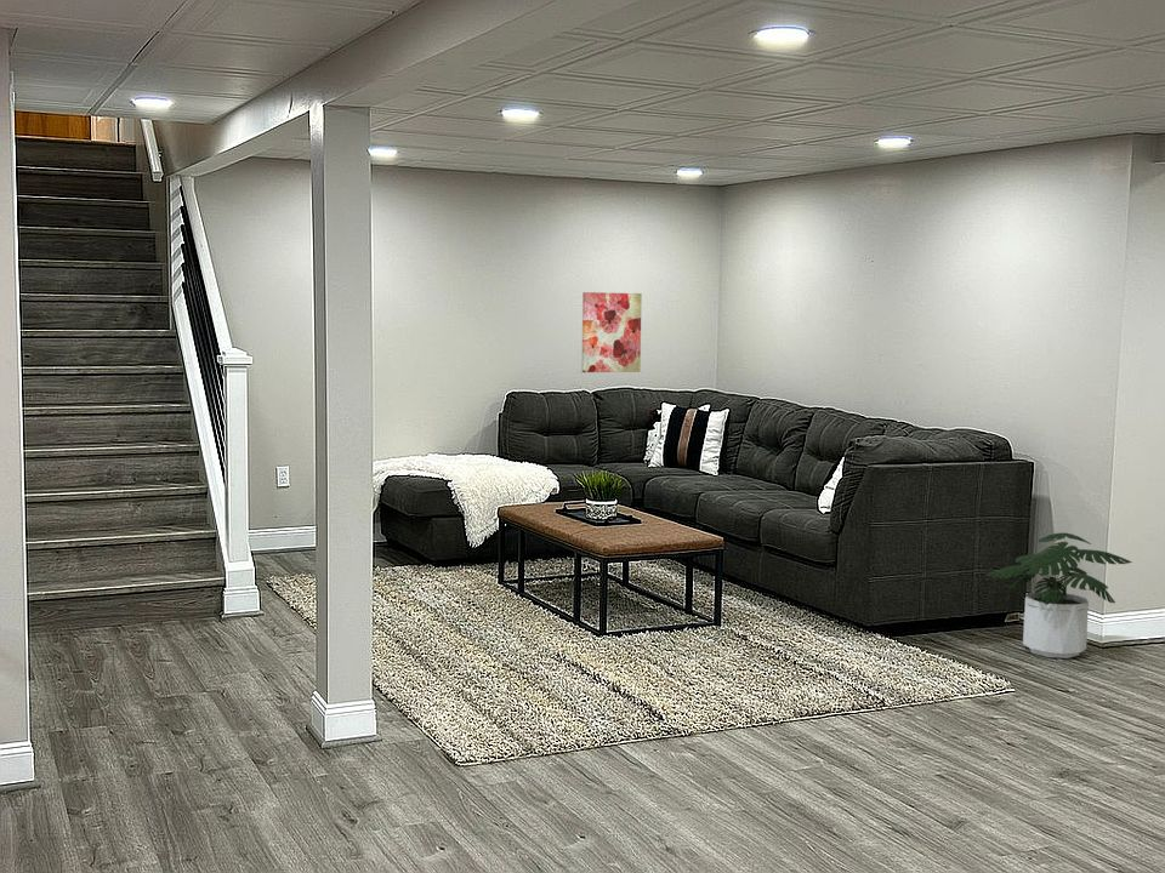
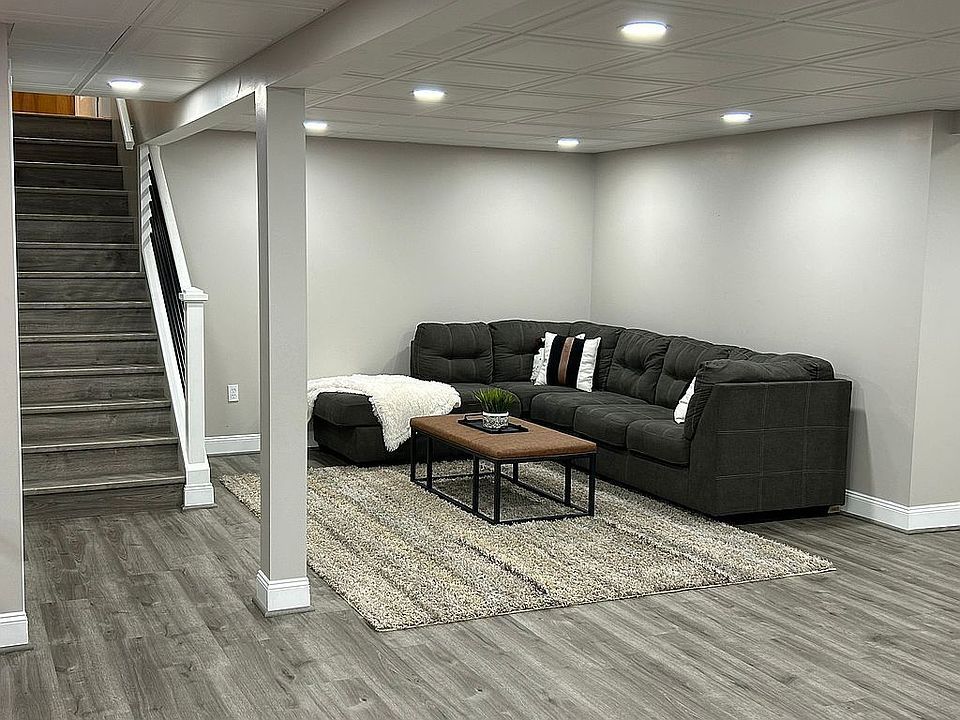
- wall art (612, 332)
- potted plant (1057, 595)
